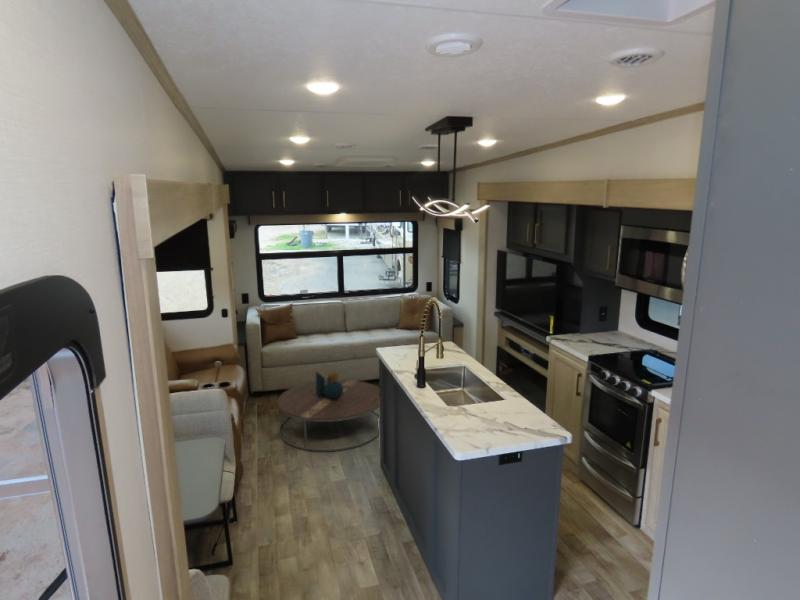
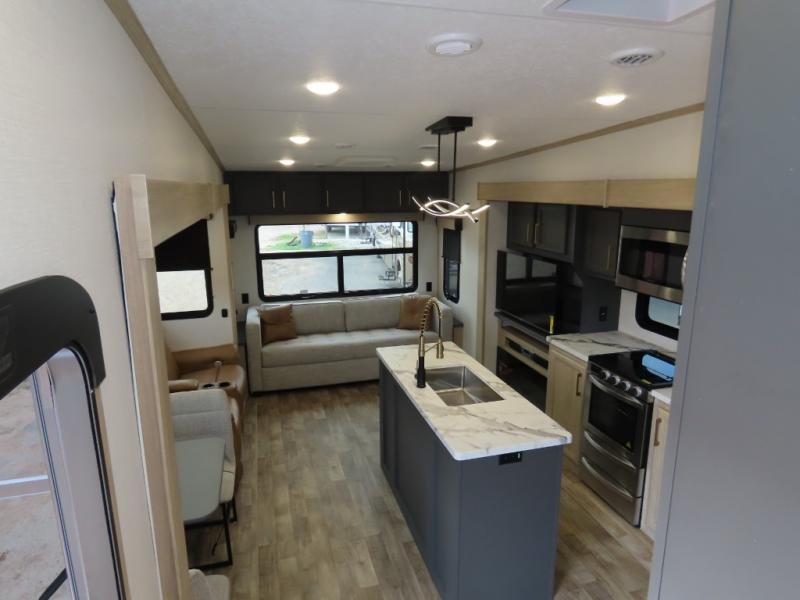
- coffee table (331, 399)
